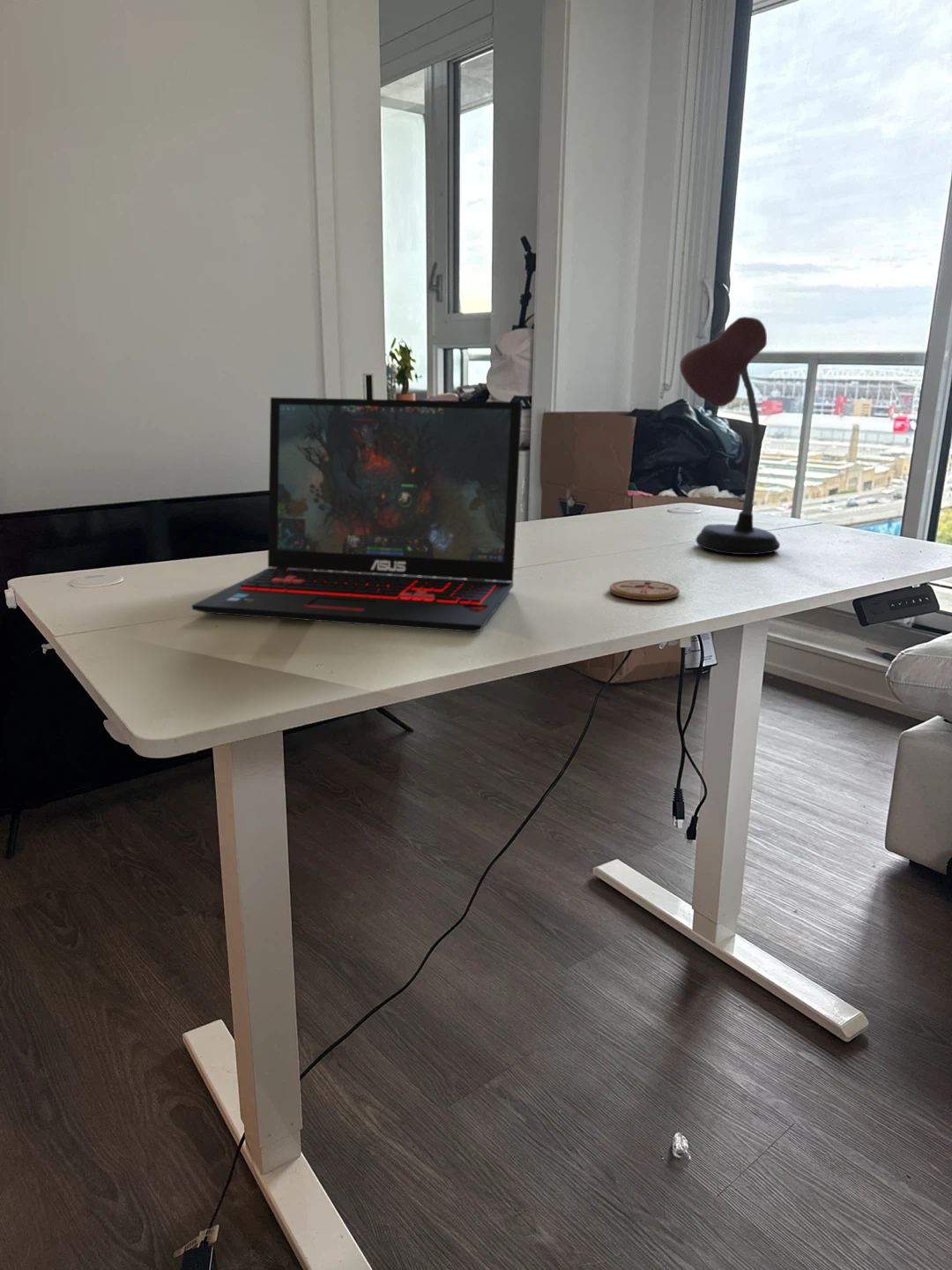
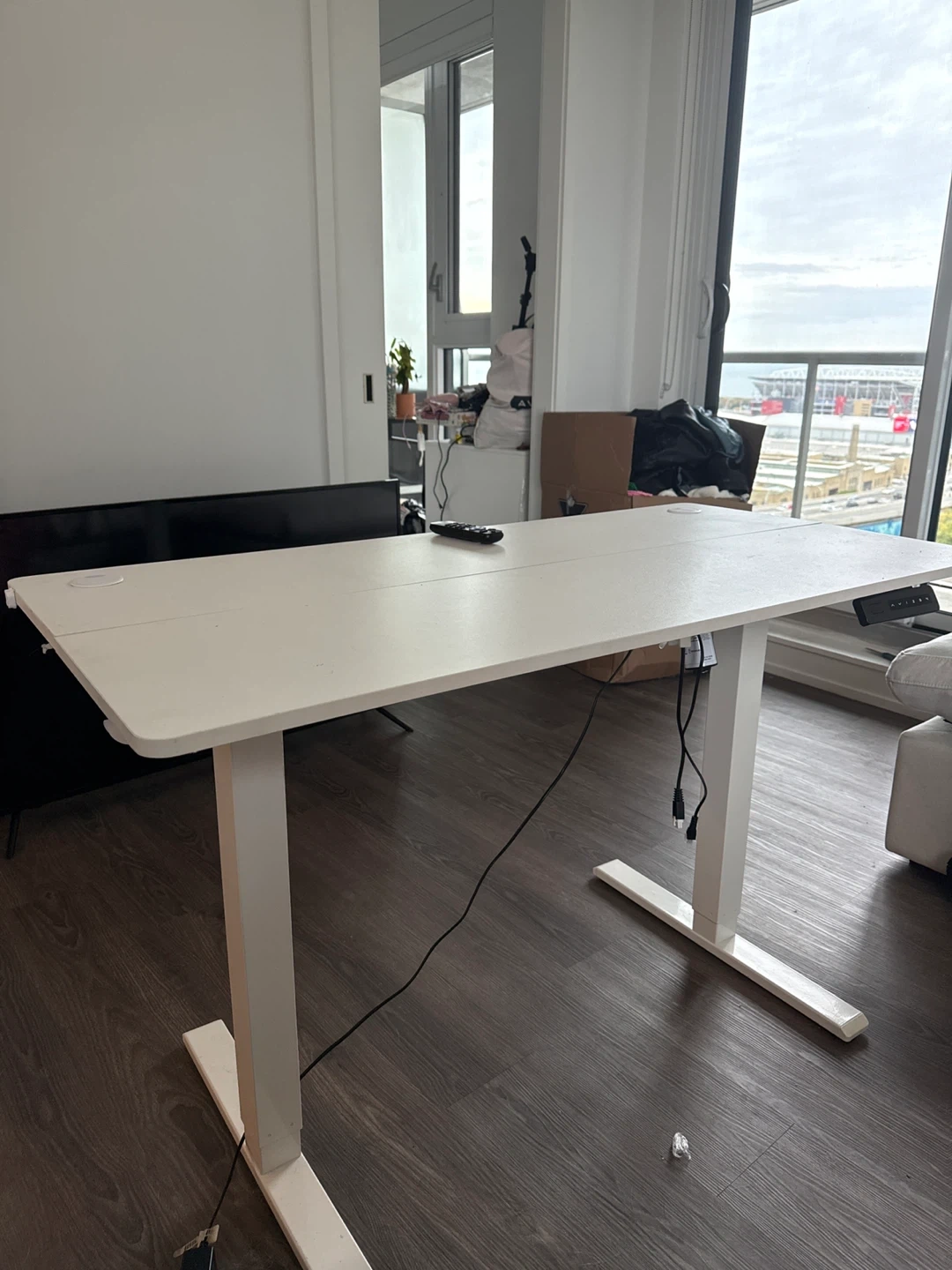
- coaster (643, 589)
- laptop (364, 504)
- desk lamp (752, 436)
